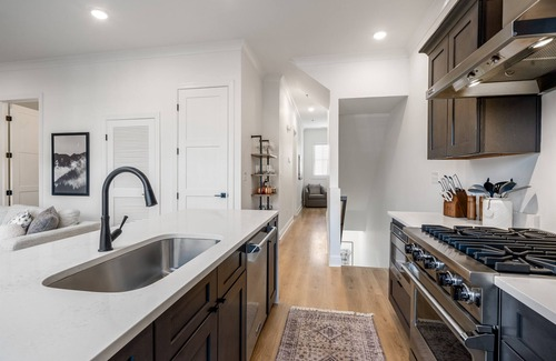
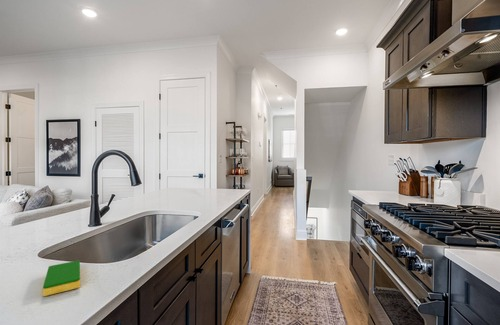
+ dish sponge (63, 276)
